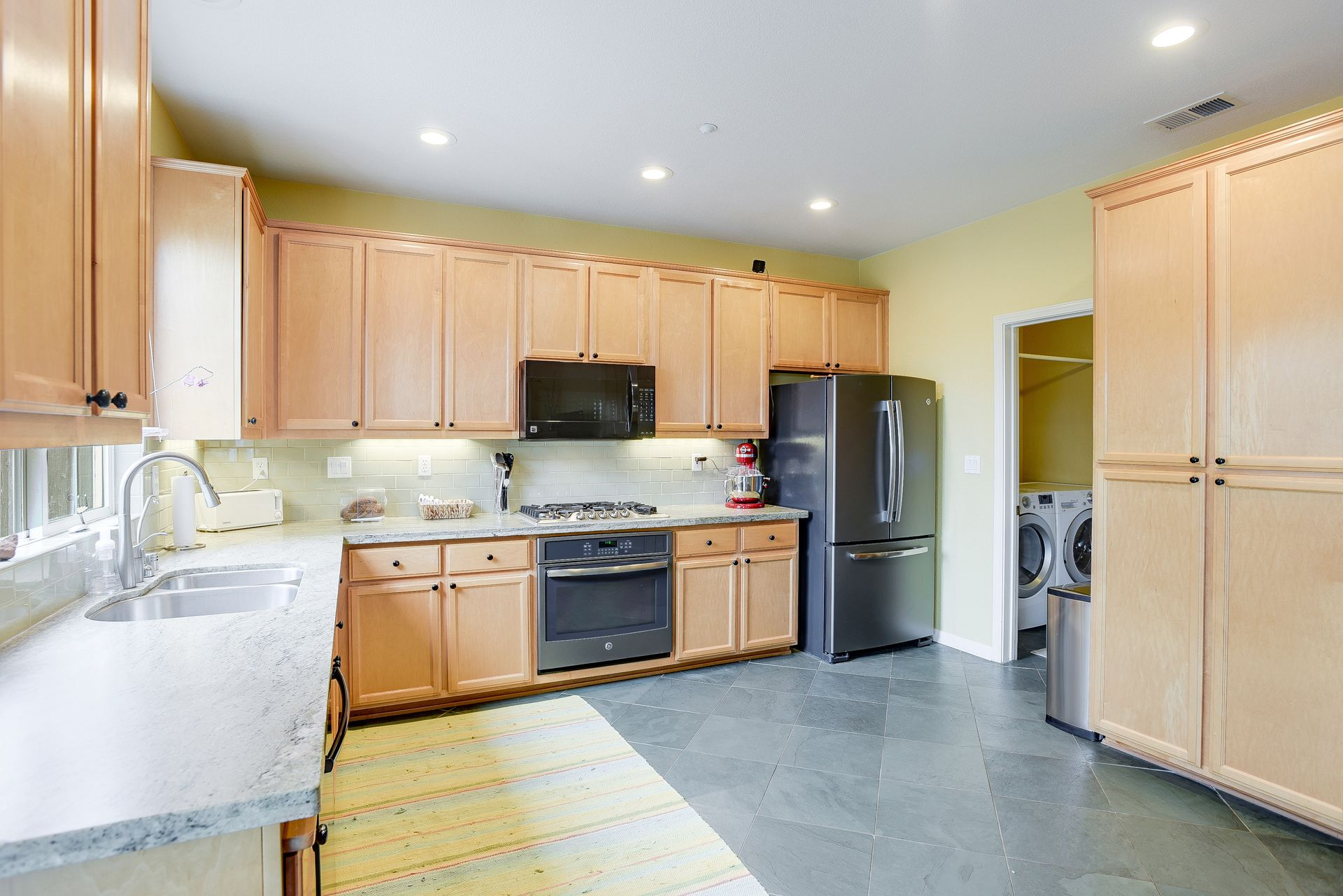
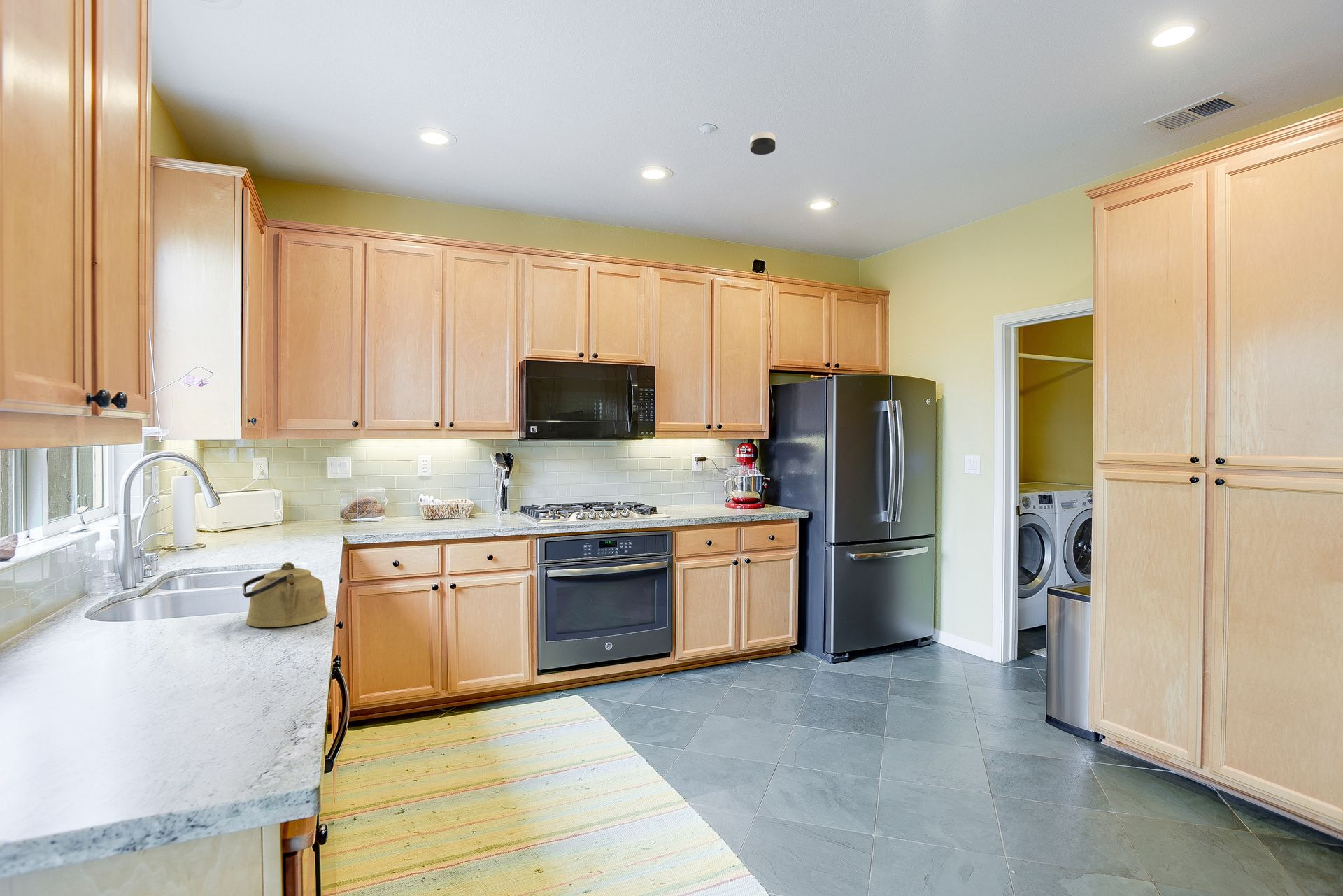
+ kettle (287, 591)
+ smoke detector (762, 143)
